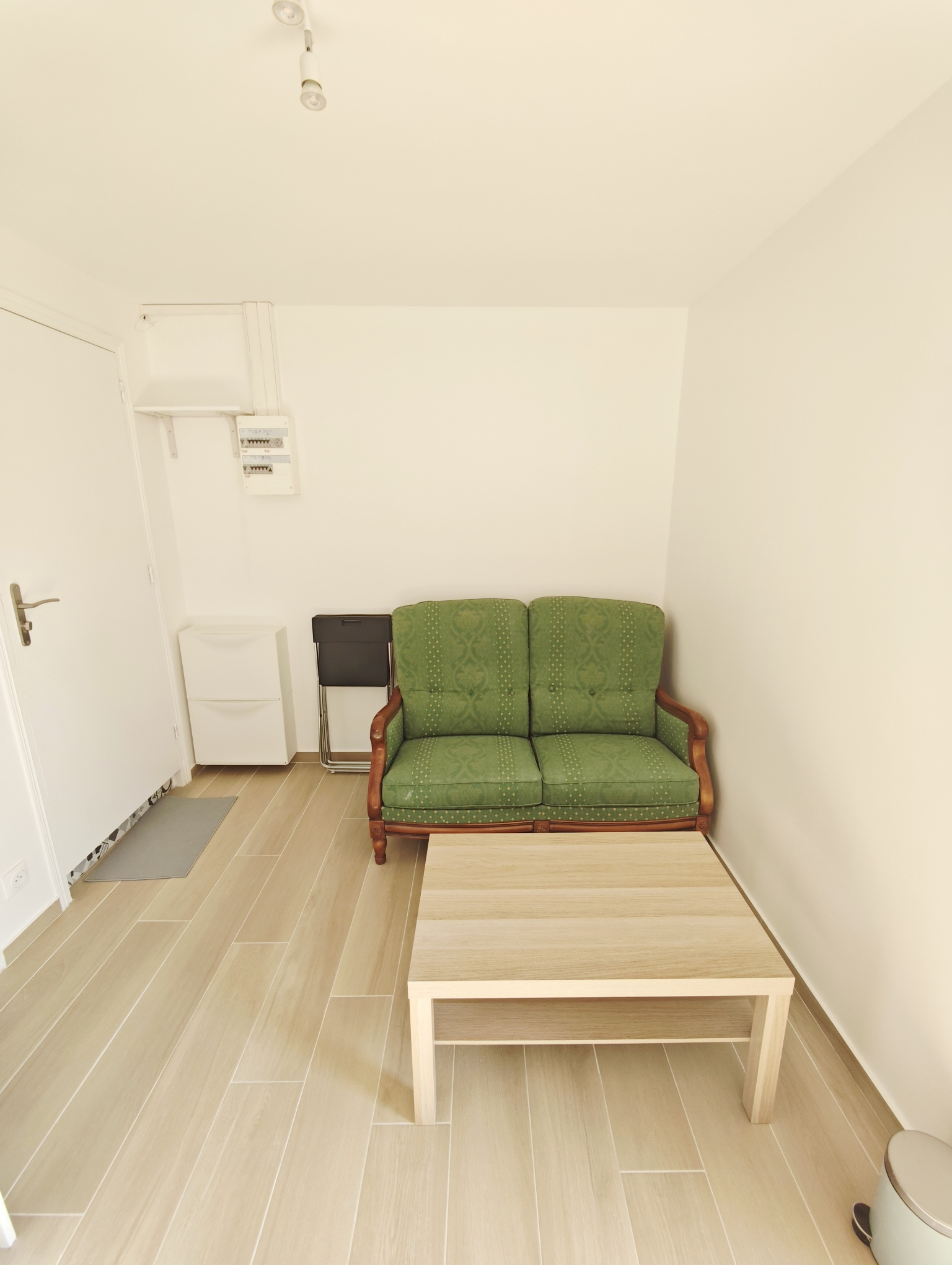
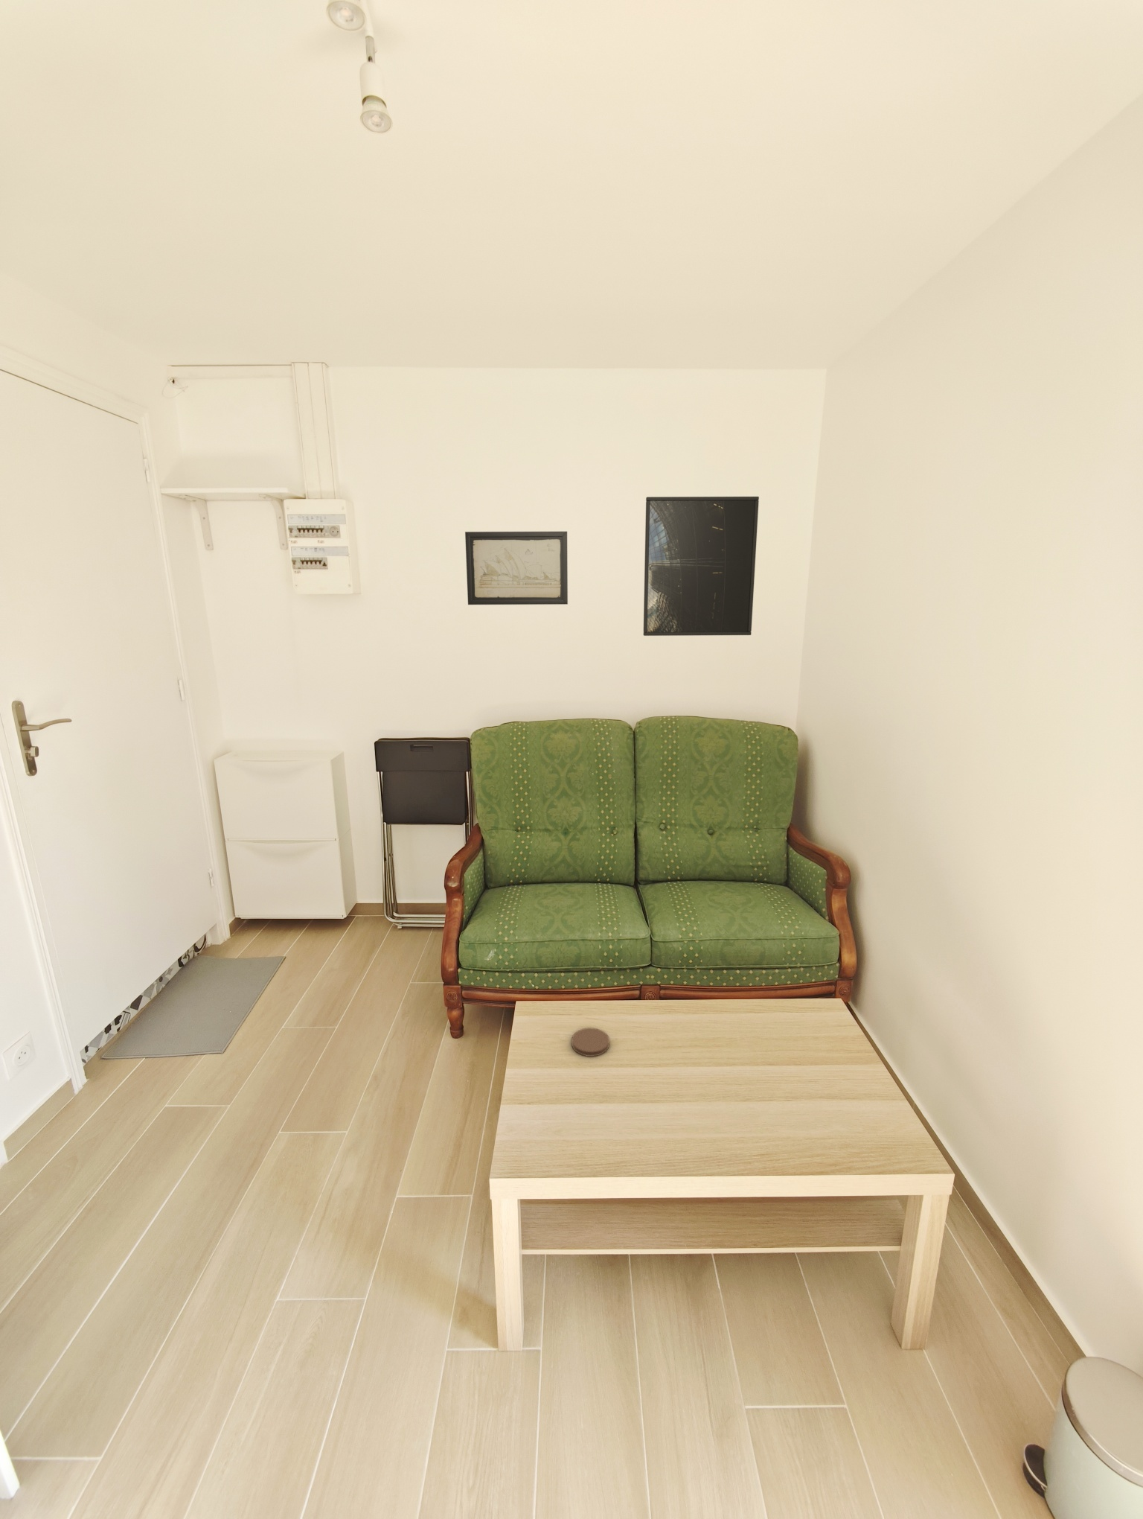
+ wall art (516, 568)
+ coaster (590, 1042)
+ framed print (700, 568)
